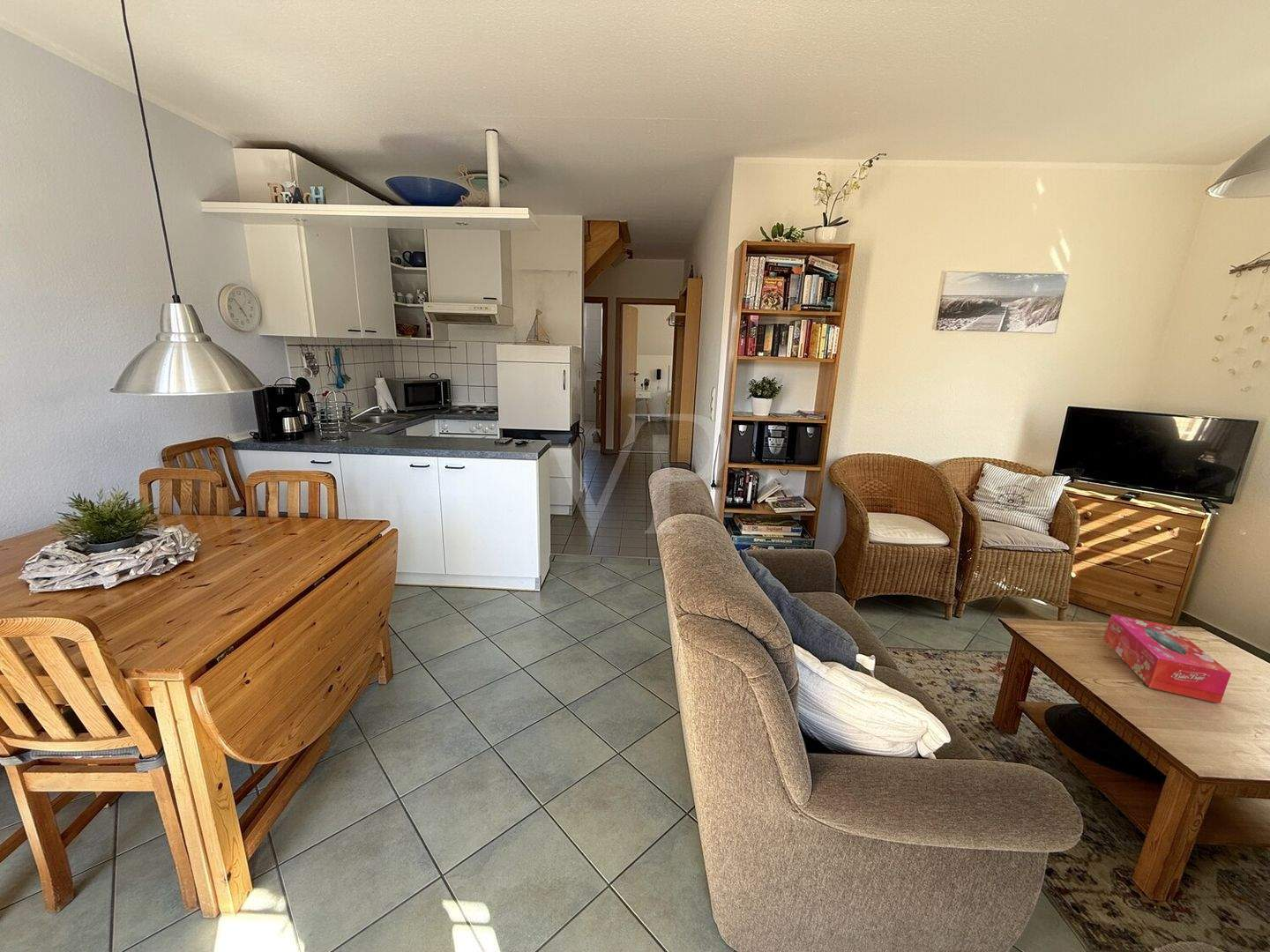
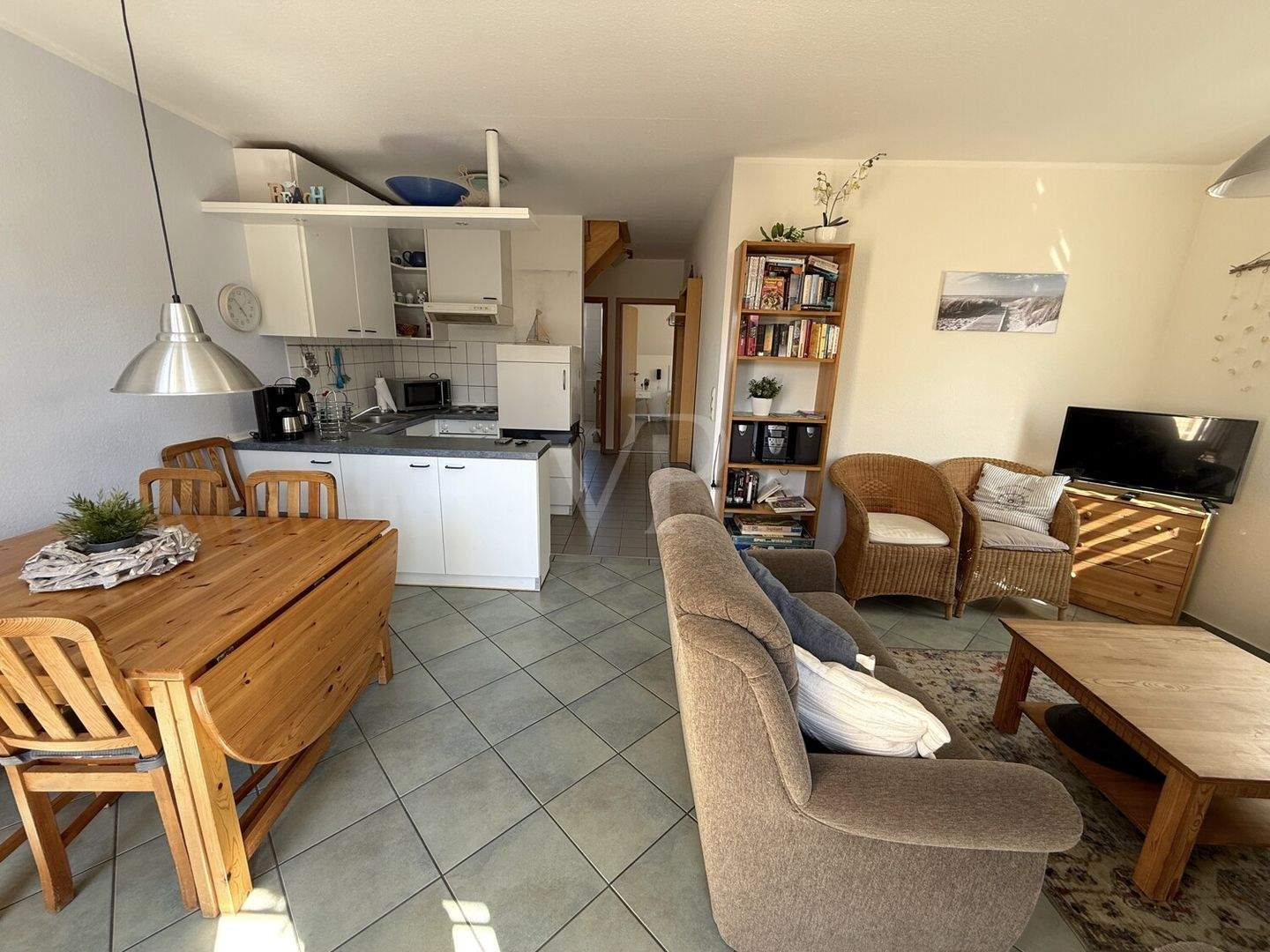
- tissue box (1160, 654)
